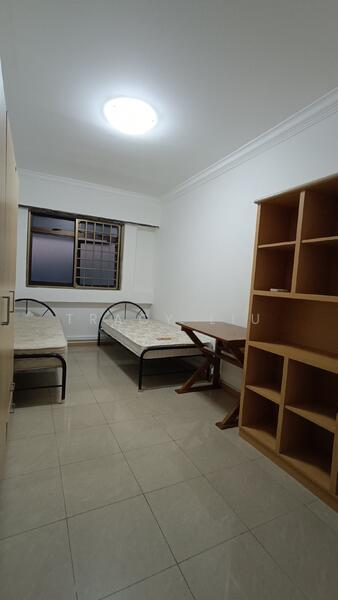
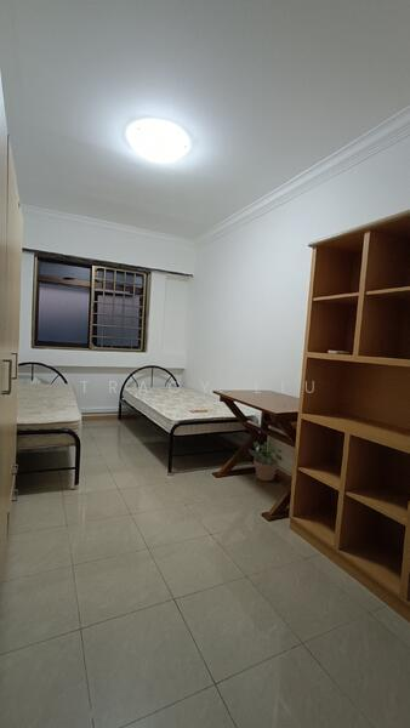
+ potted plant (268, 461)
